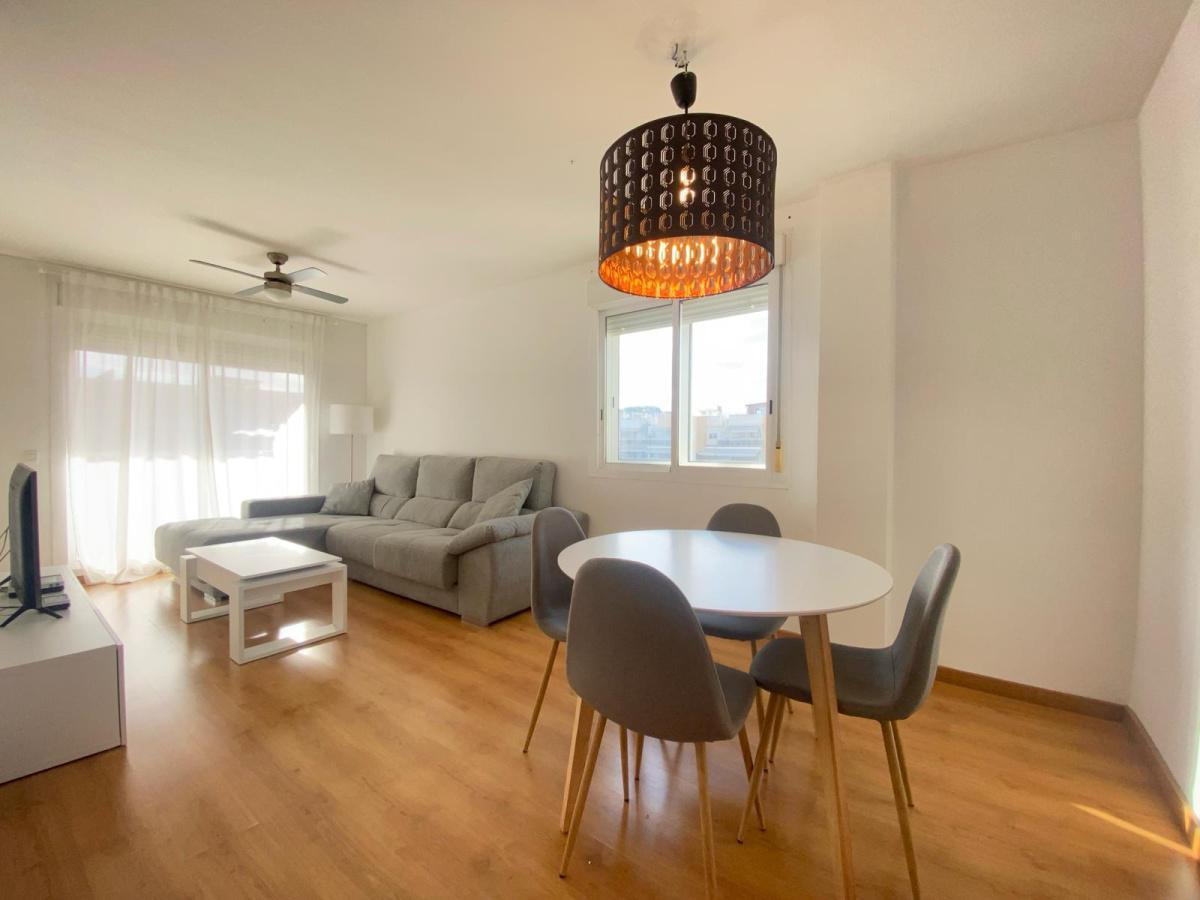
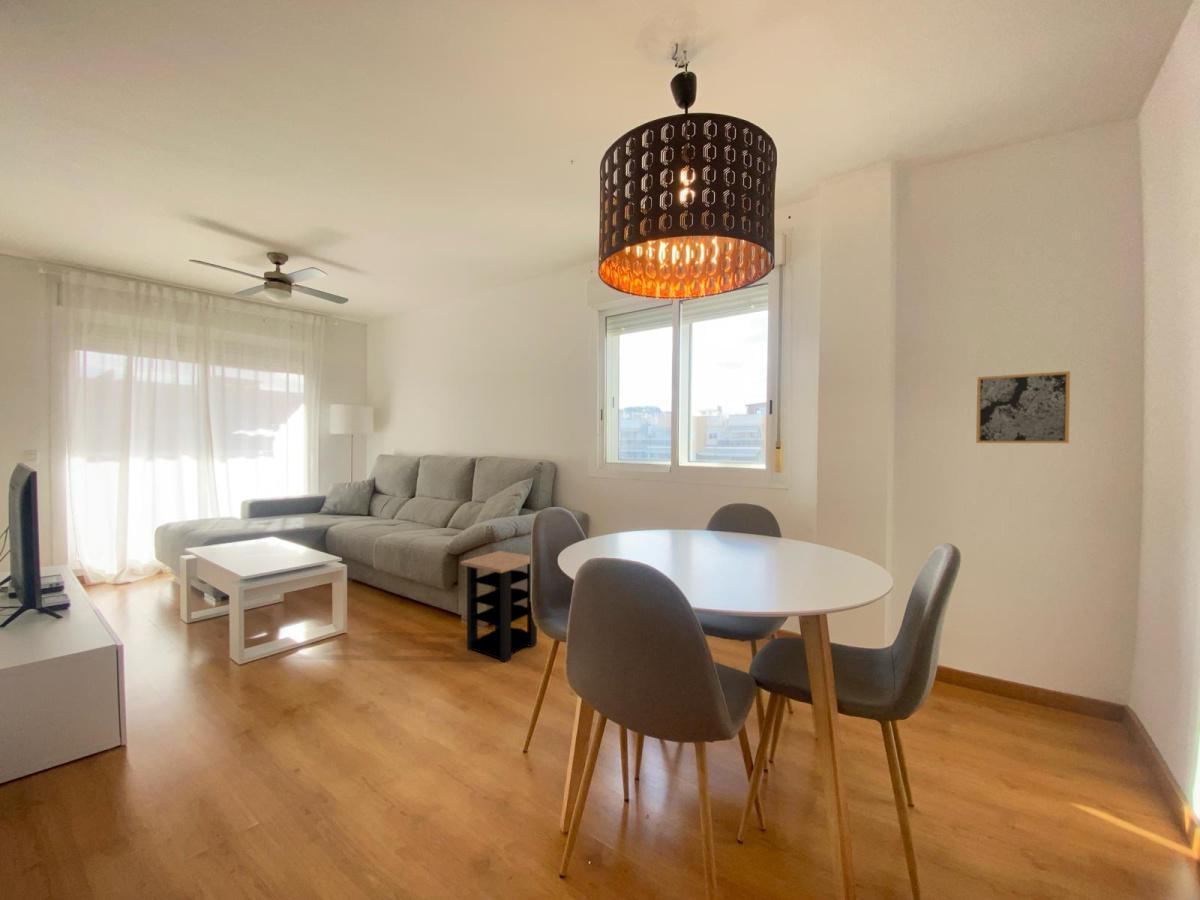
+ wall art (1020, 408)
+ side table (501, 603)
